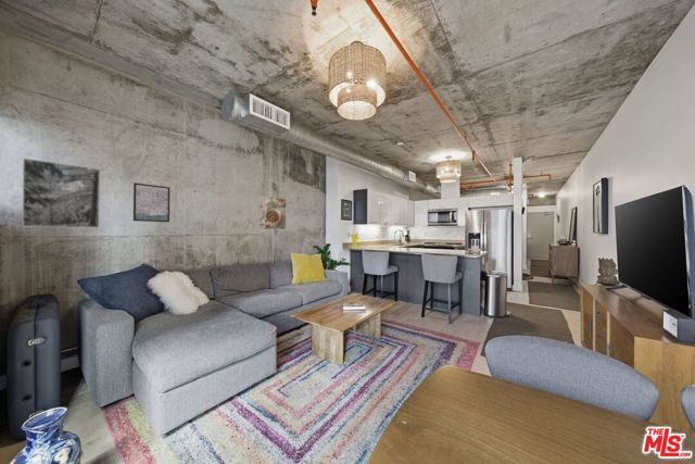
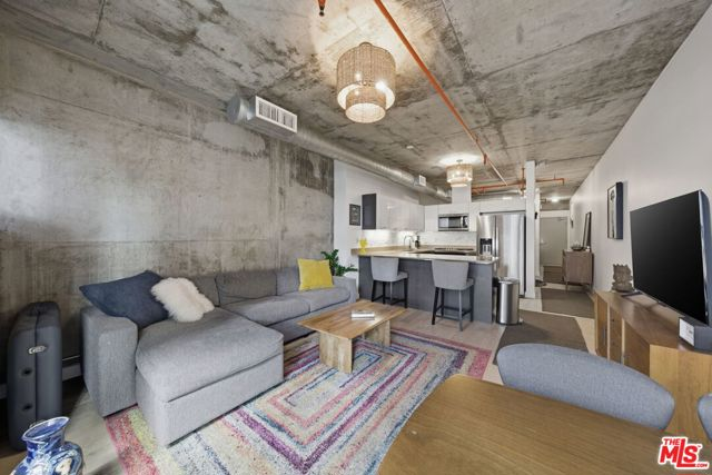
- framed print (63, 196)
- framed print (273, 213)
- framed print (152, 203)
